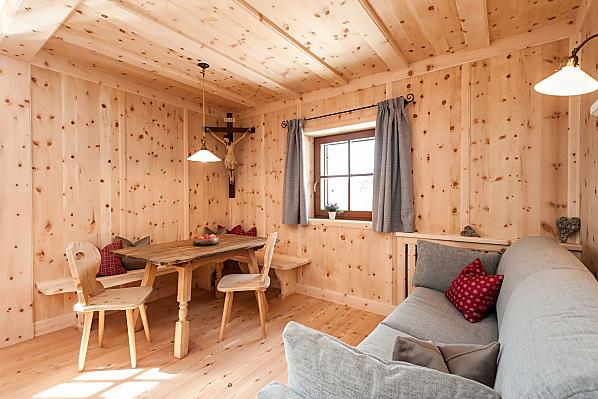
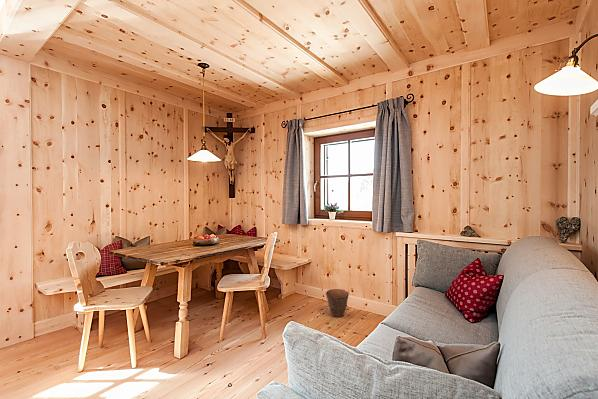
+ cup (337, 303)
